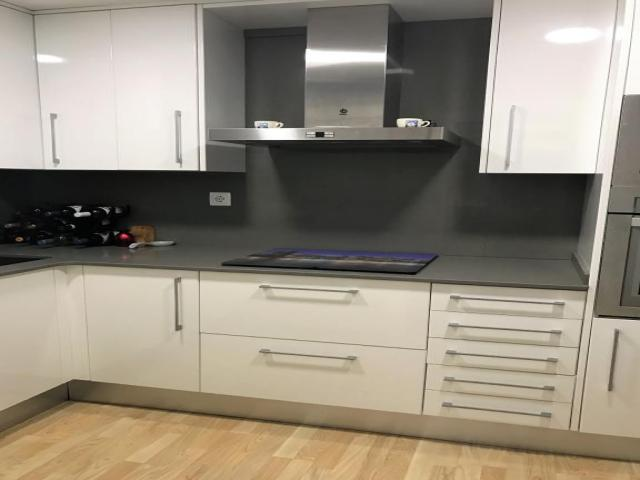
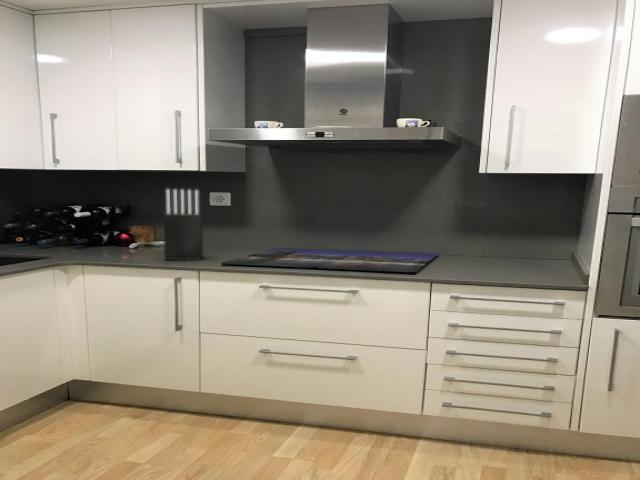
+ knife block (184, 224)
